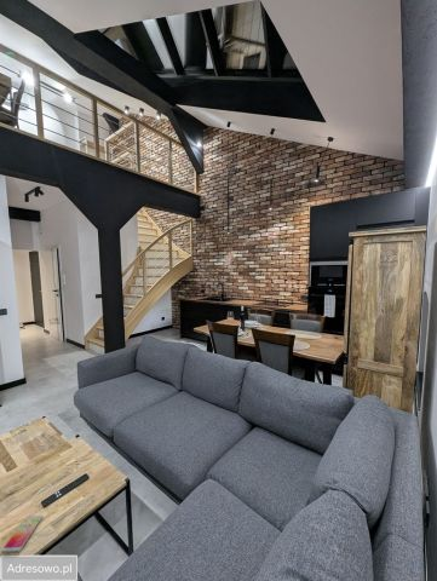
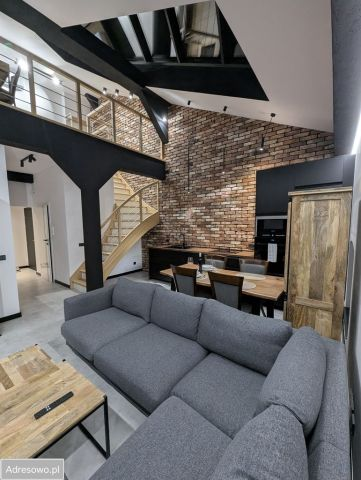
- smartphone (23, 533)
